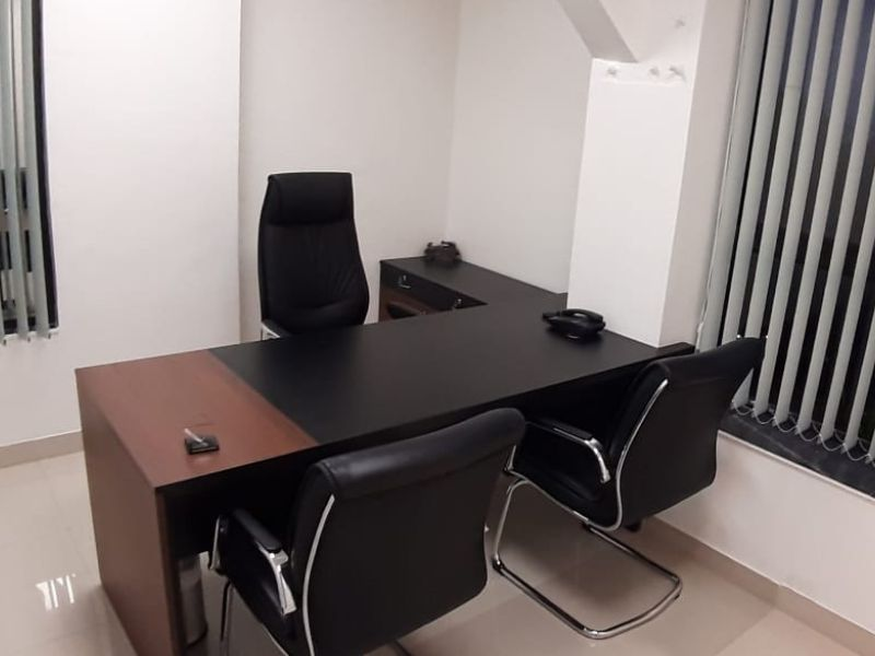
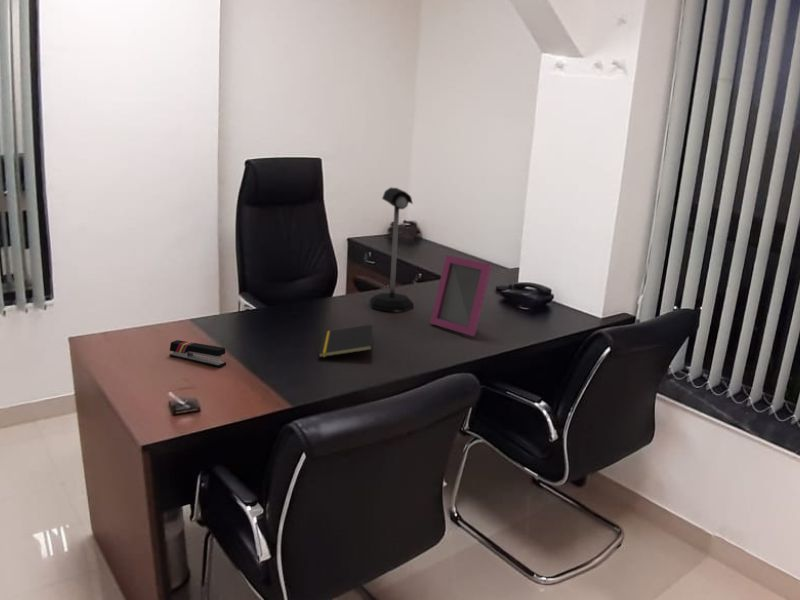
+ mailbox (394, 249)
+ picture frame (464, 294)
+ notepad (346, 340)
+ stapler (197, 351)
